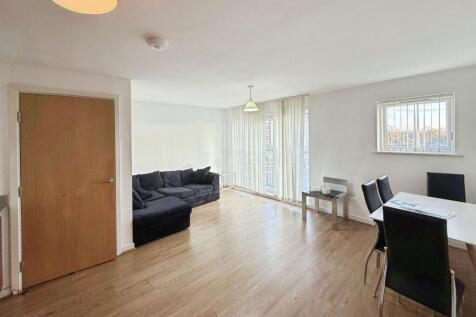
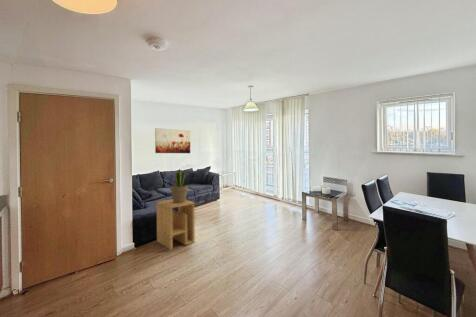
+ potted plant (180, 185)
+ side table (175, 221)
+ wall art (173, 141)
